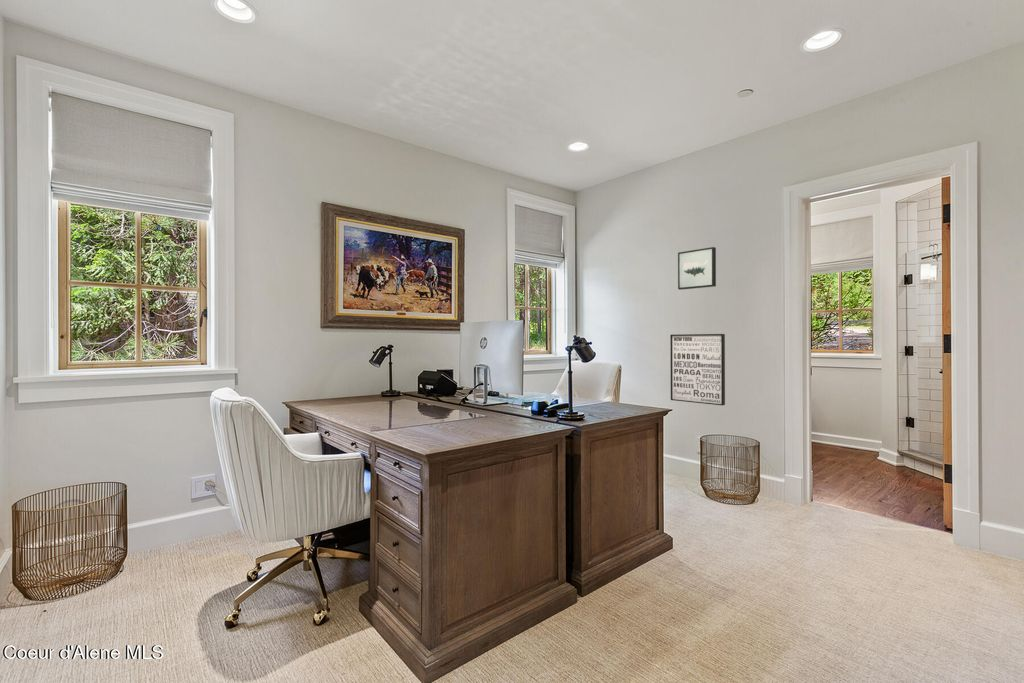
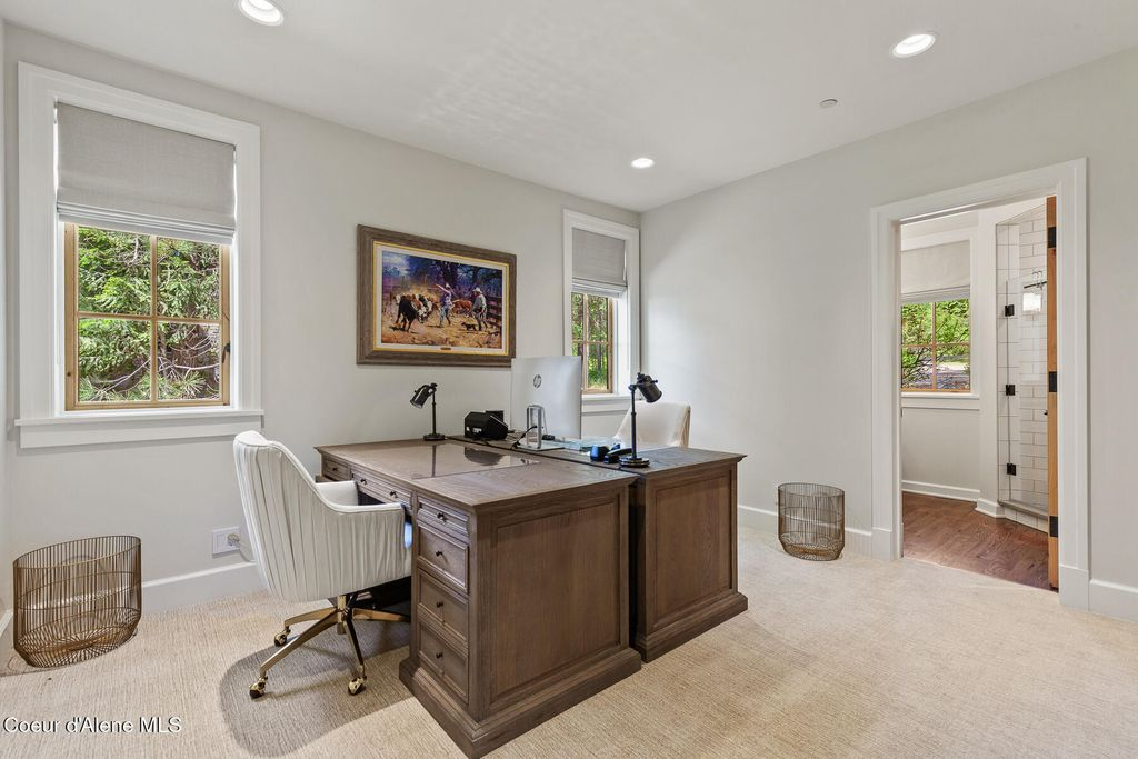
- wall art (696, 368)
- wall art (696, 269)
